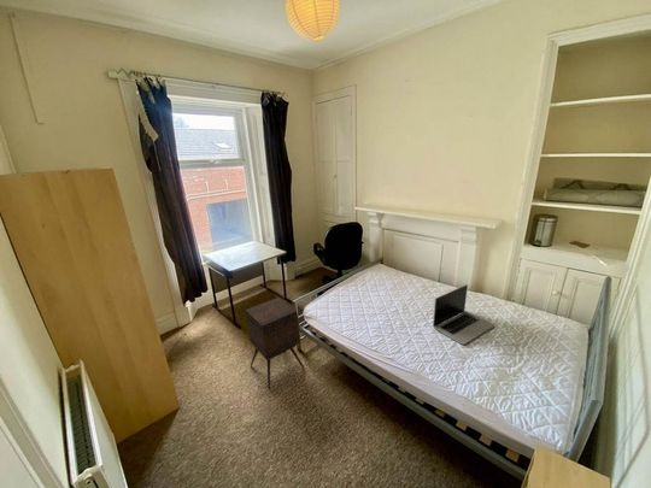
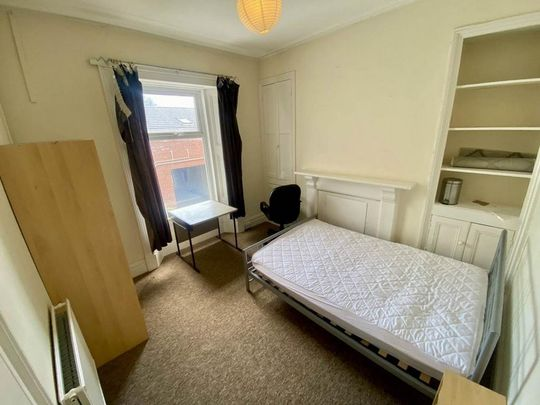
- side table (272, 339)
- laptop (464, 312)
